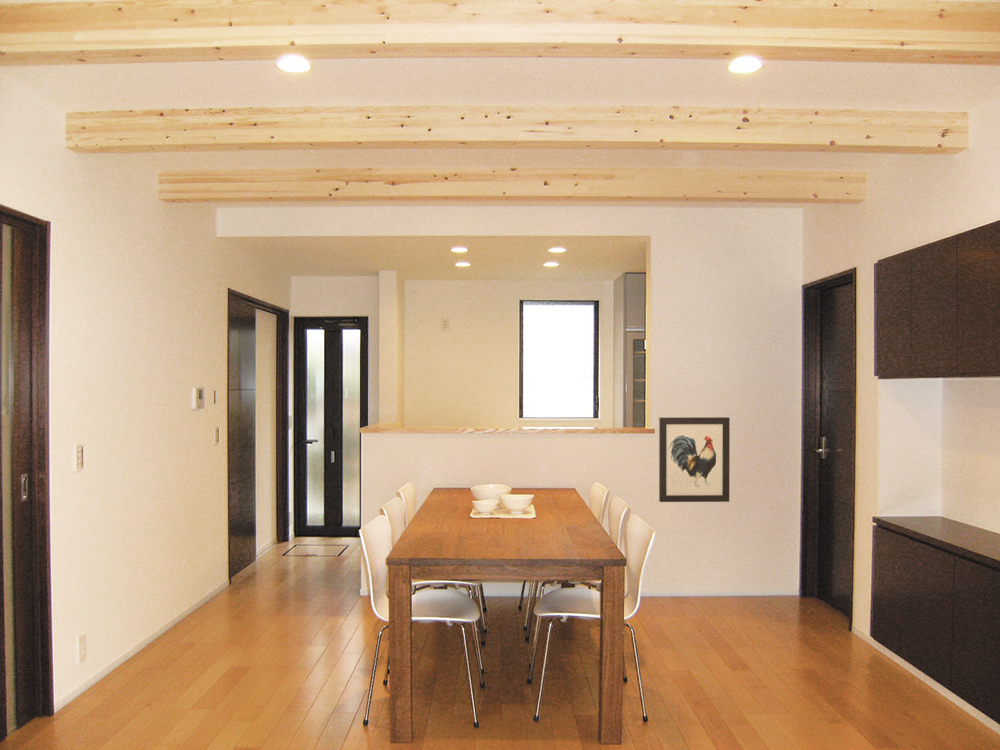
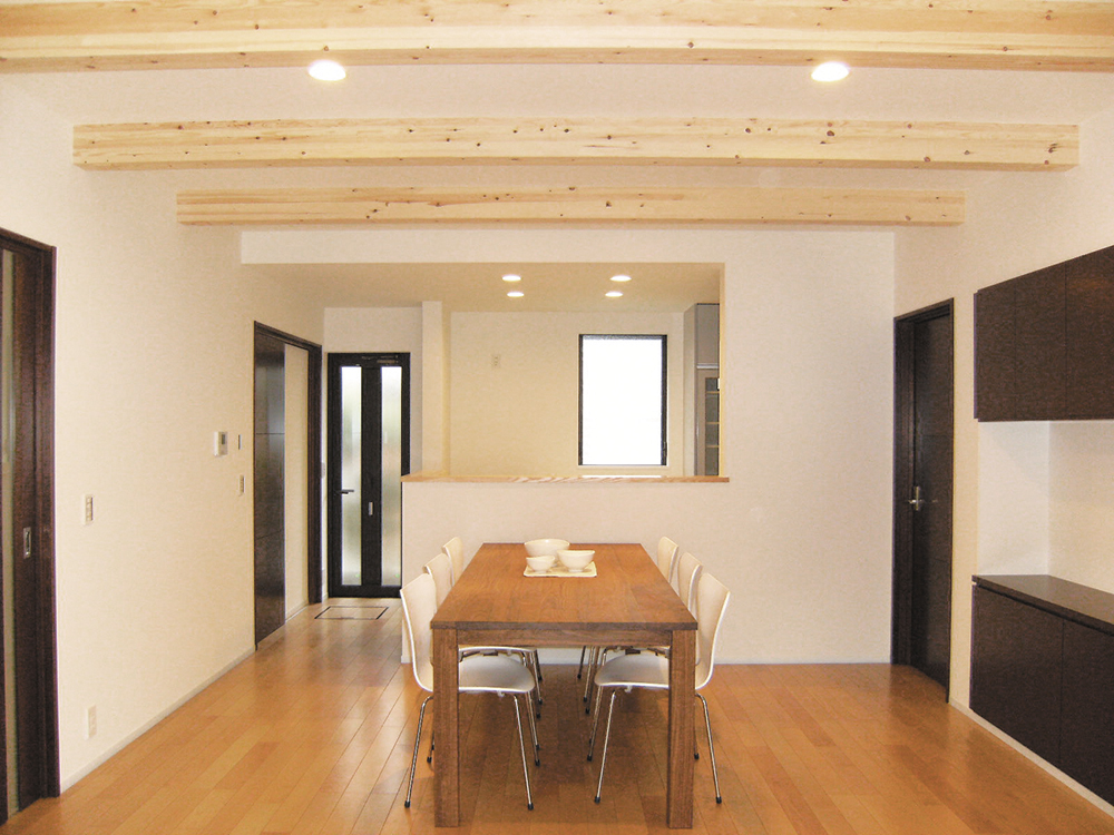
- wall art (694, 459)
